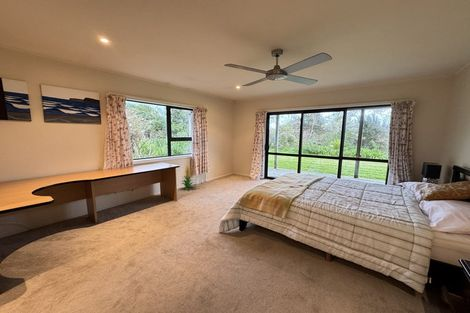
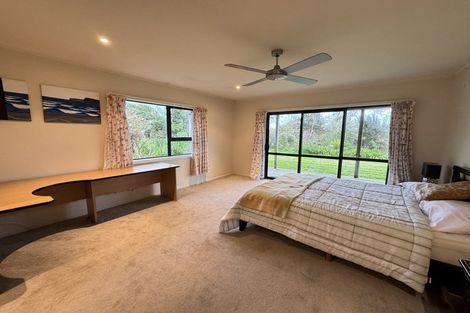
- indoor plant (187, 176)
